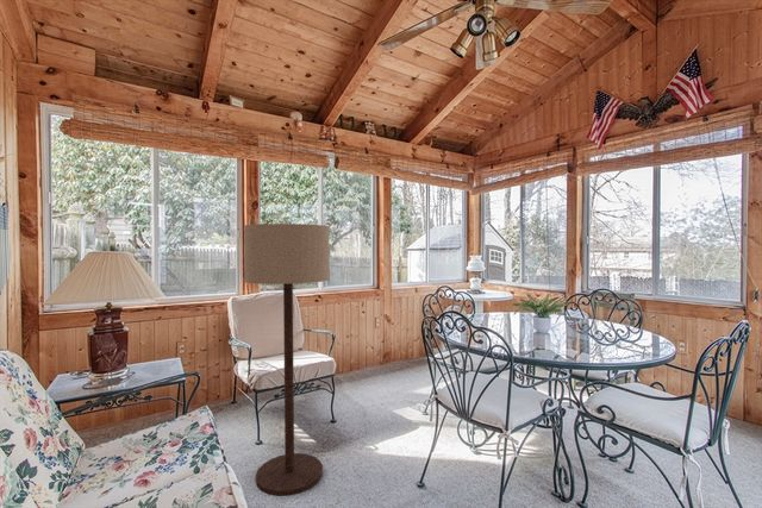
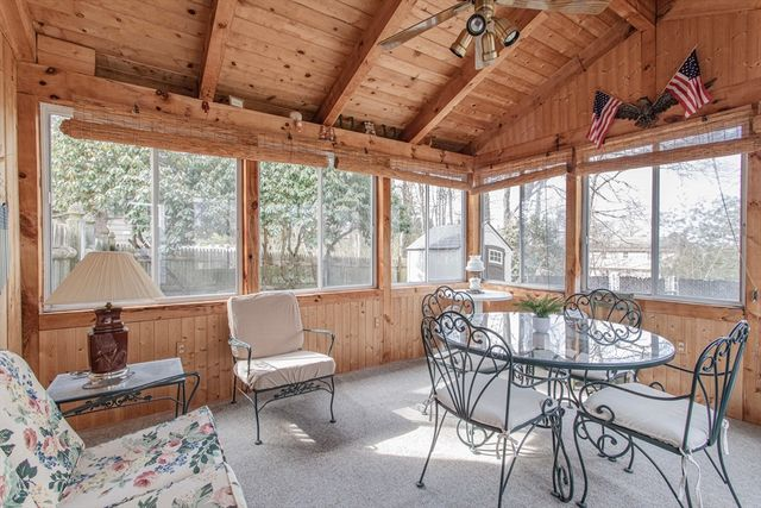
- floor lamp (288, 351)
